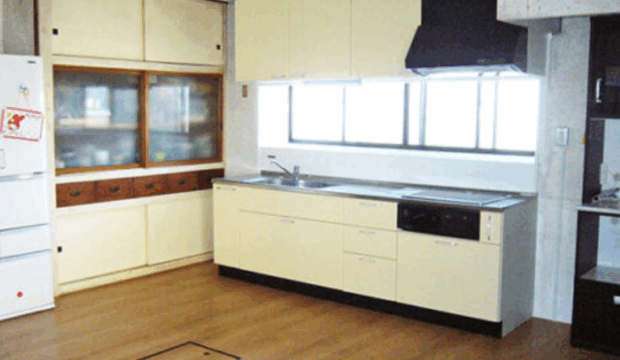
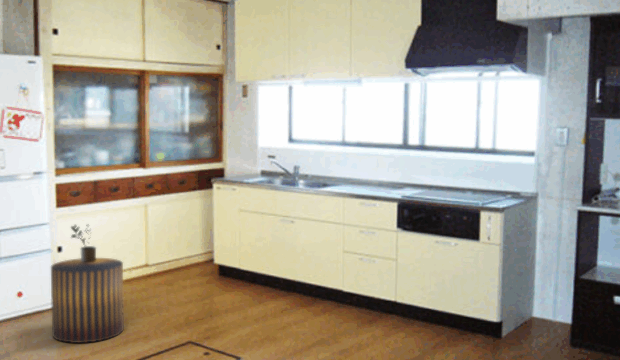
+ potted plant (84, 242)
+ stool (87, 298)
